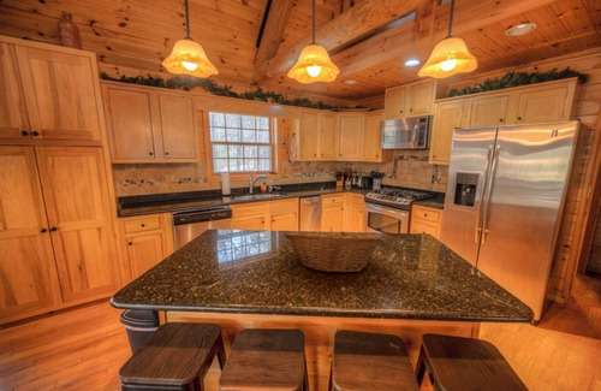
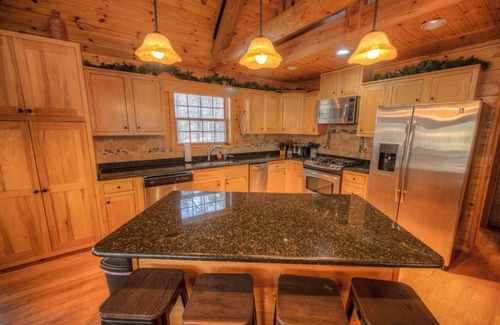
- fruit basket (331, 244)
